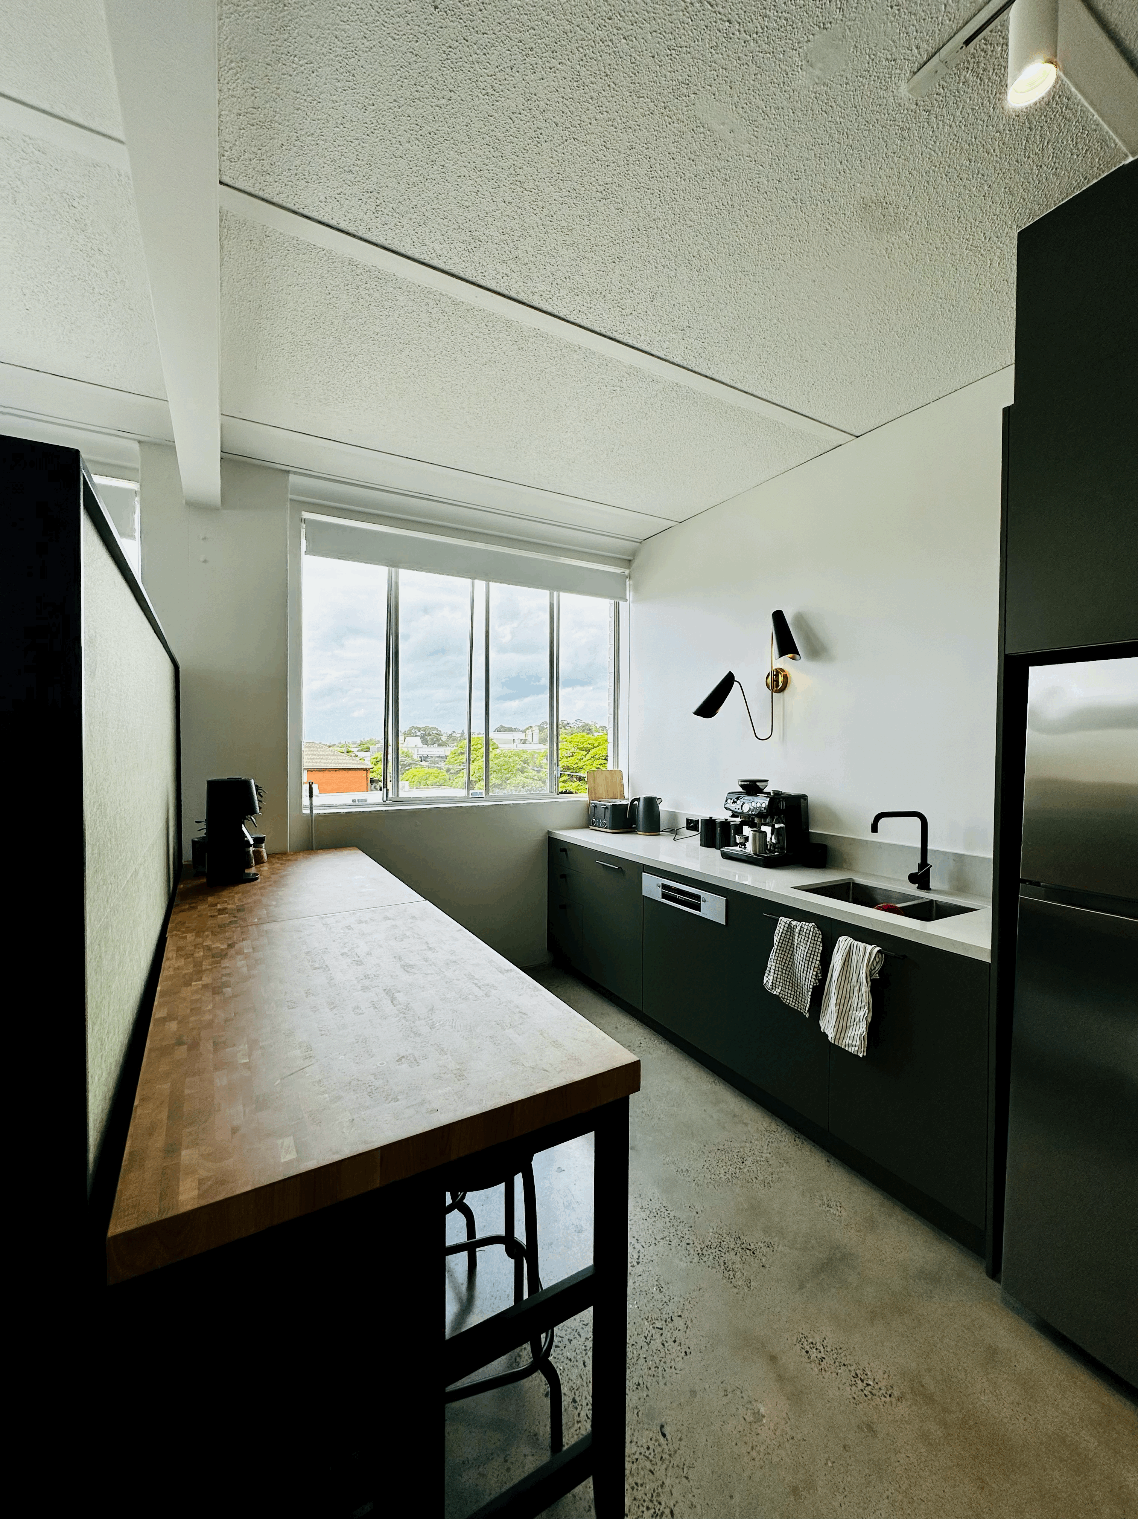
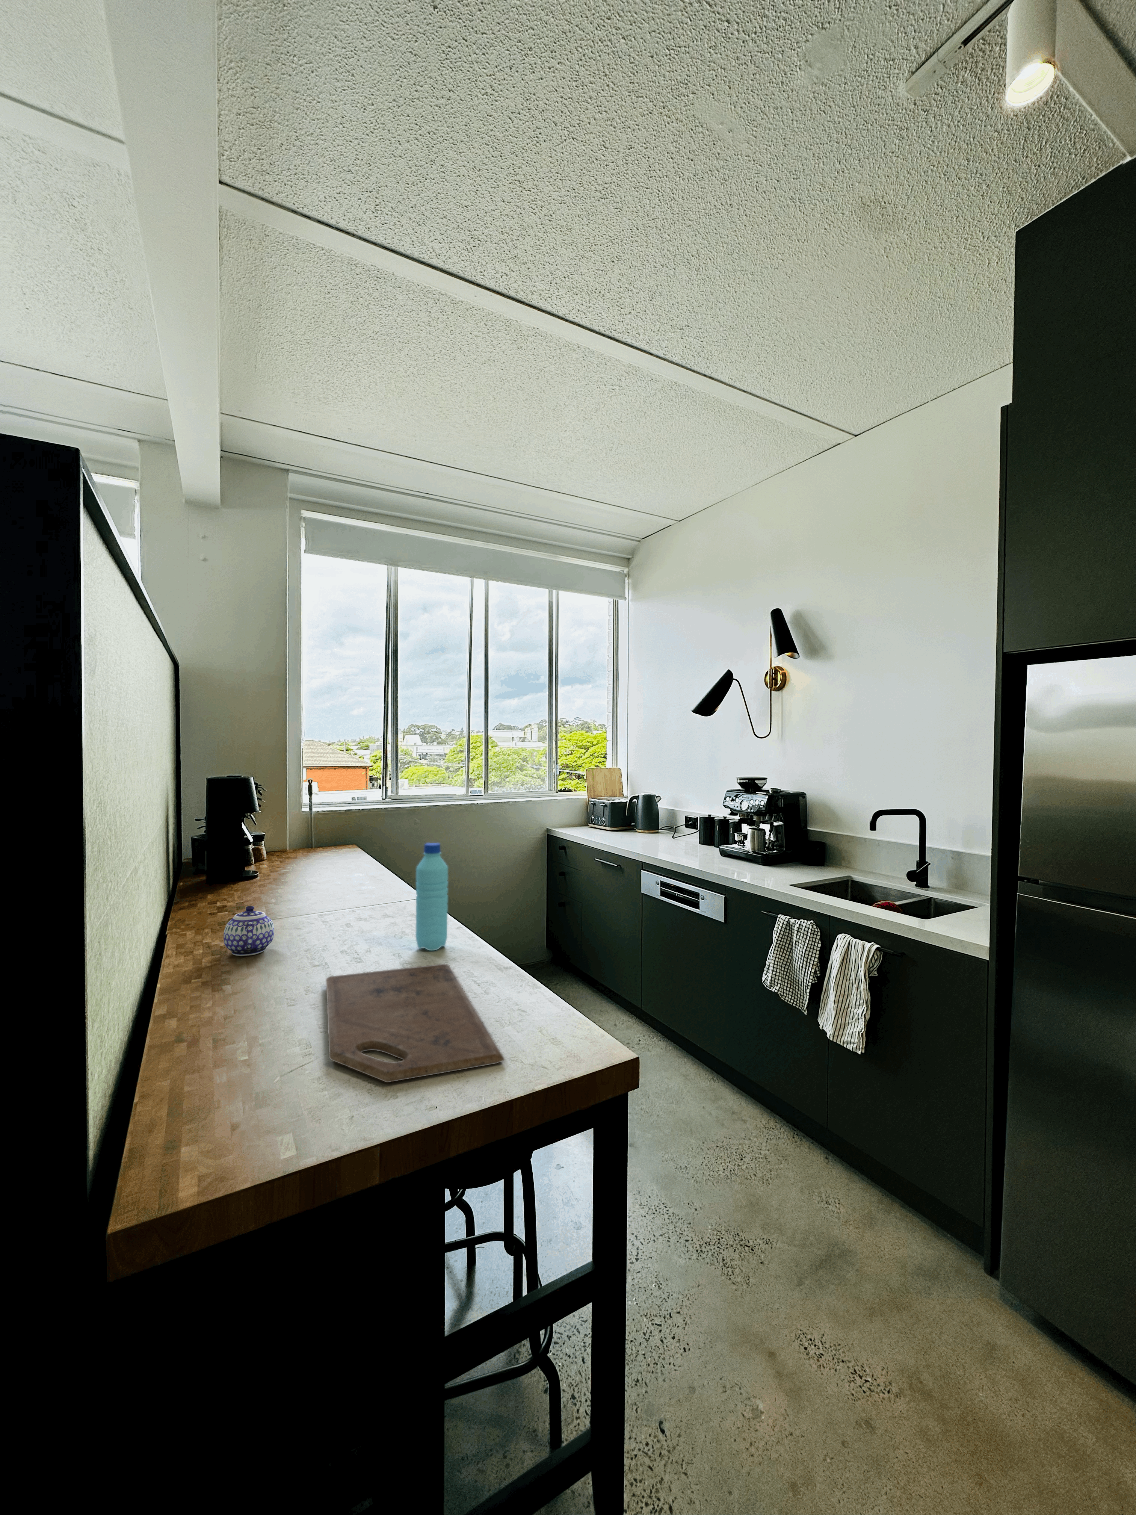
+ water bottle (432, 896)
+ cutting board (402, 1014)
+ teapot (249, 928)
